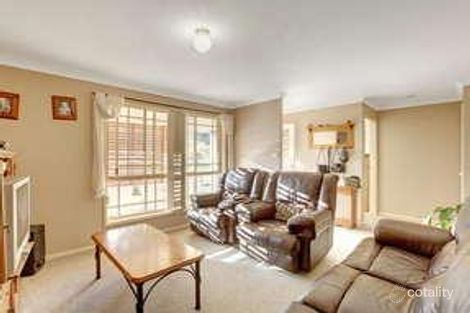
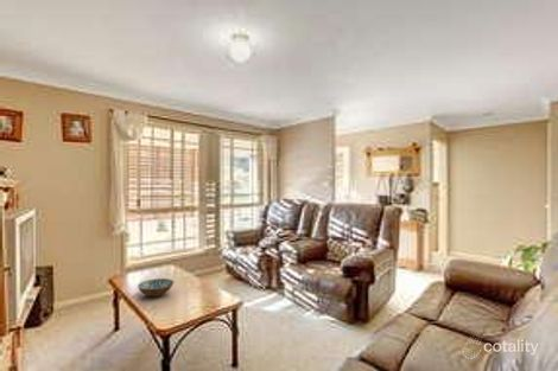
+ bowl (156, 288)
